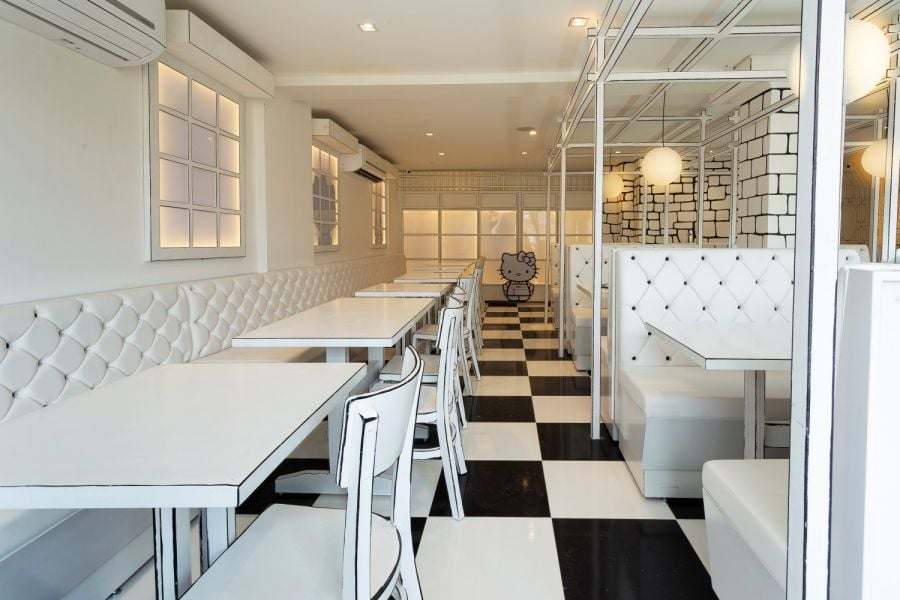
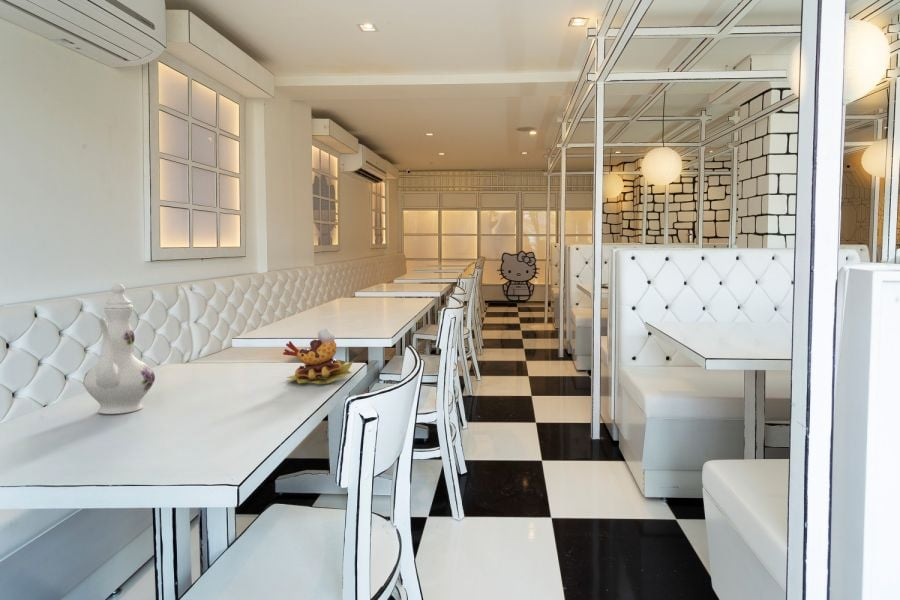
+ dessert (319, 352)
+ chinaware (116, 348)
